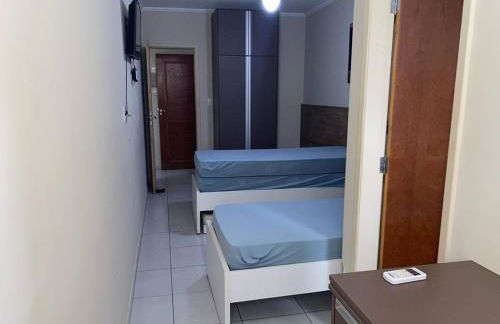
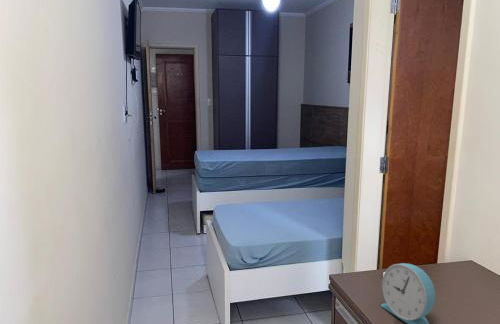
+ alarm clock (410, 290)
